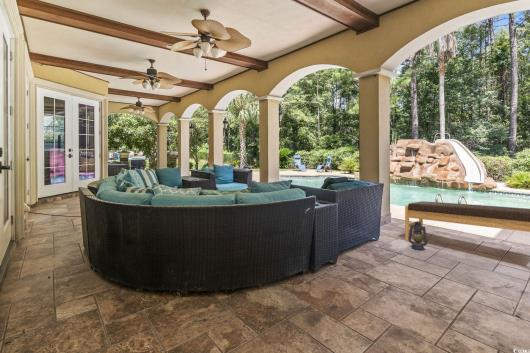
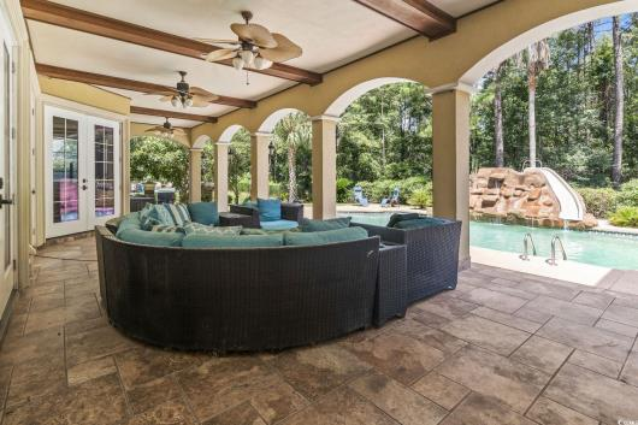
- bench (470, 224)
- lantern (417, 234)
